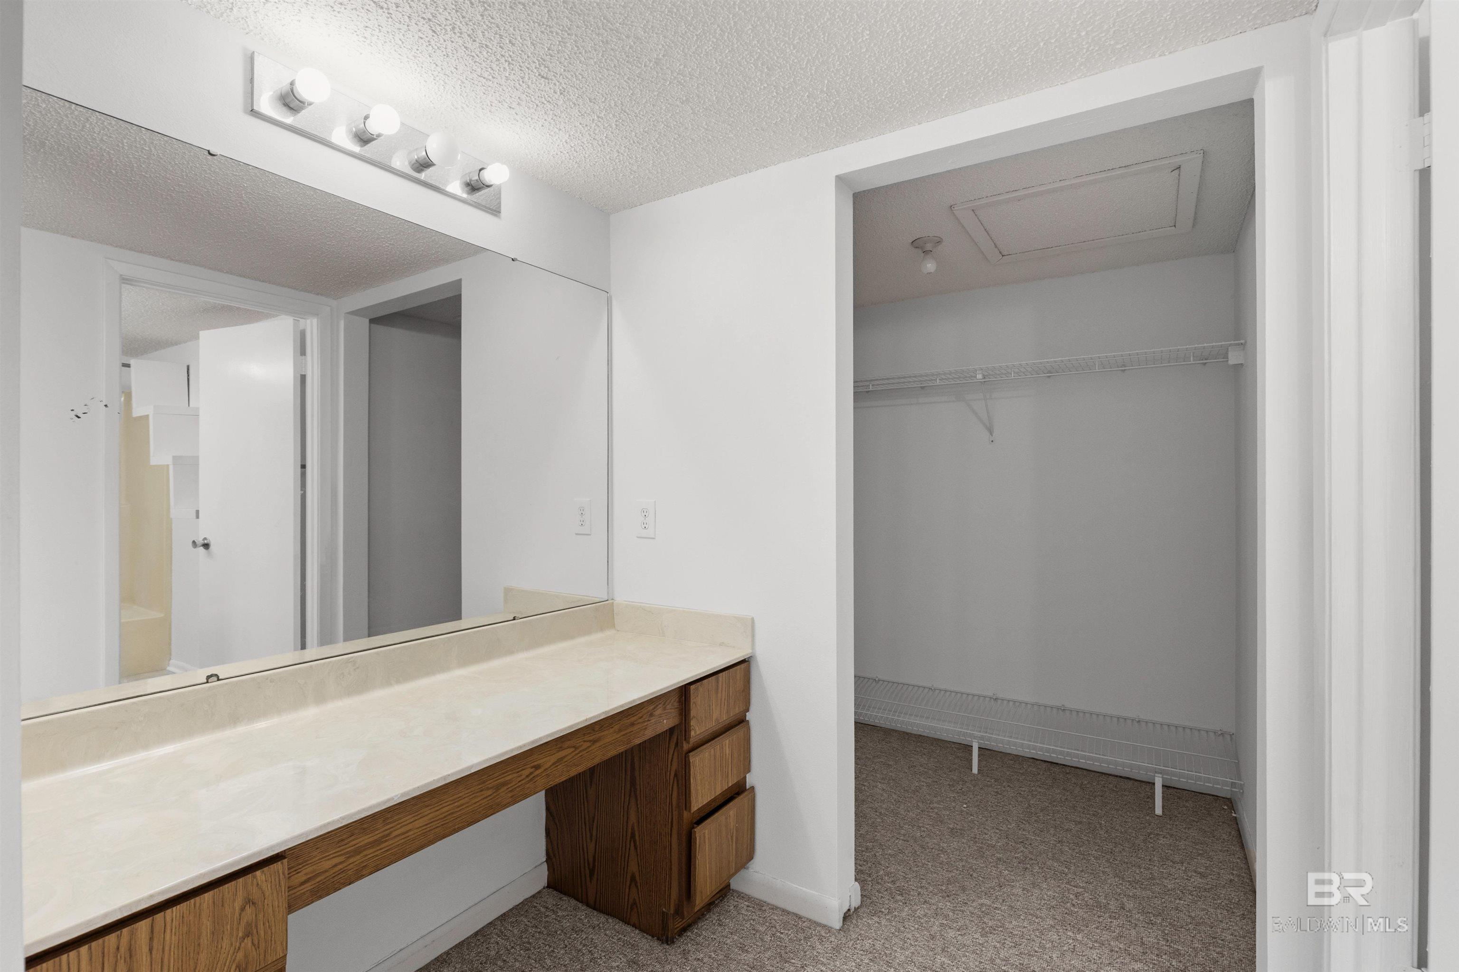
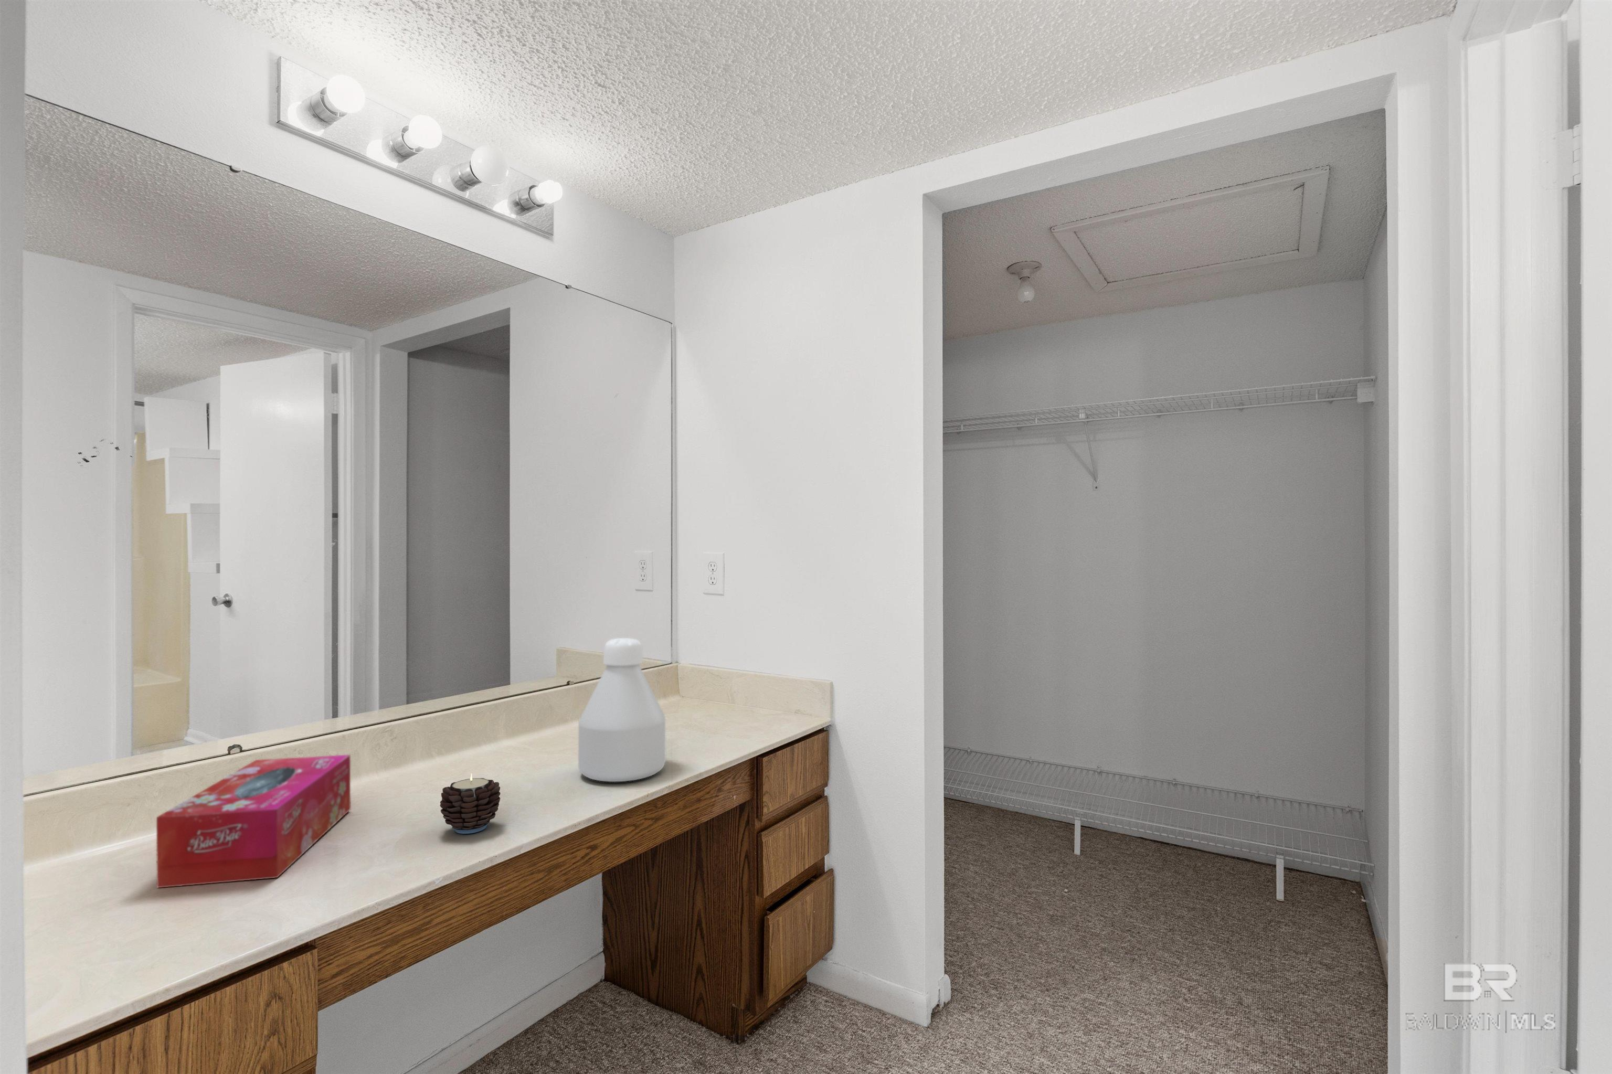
+ candle (471, 801)
+ bottle (622, 705)
+ tissue box (266, 813)
